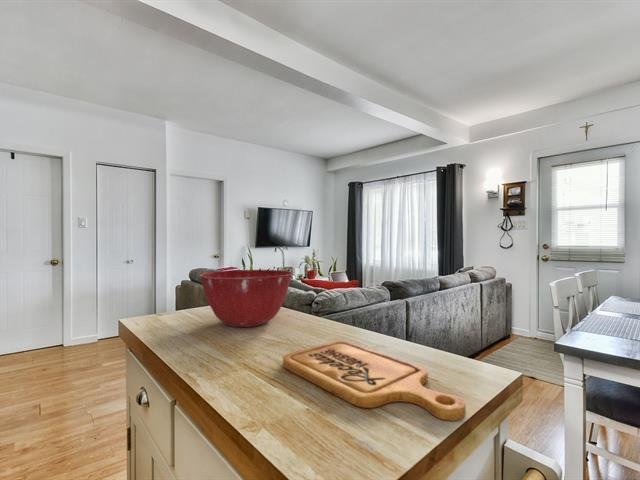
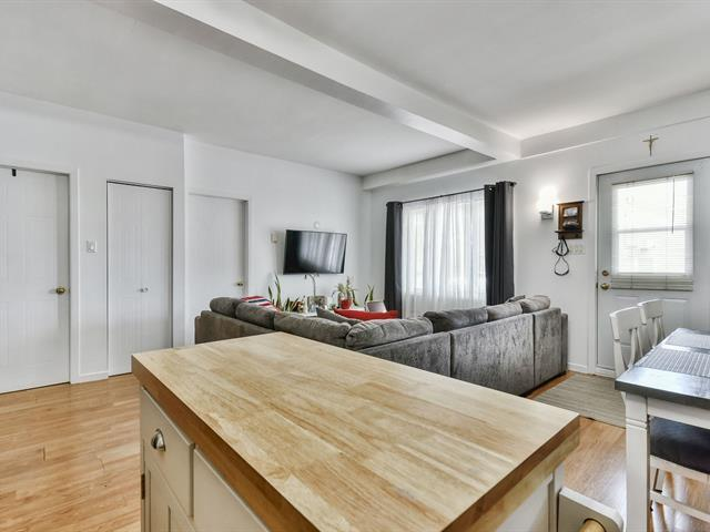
- mixing bowl (247, 297)
- cutting board (370, 375)
